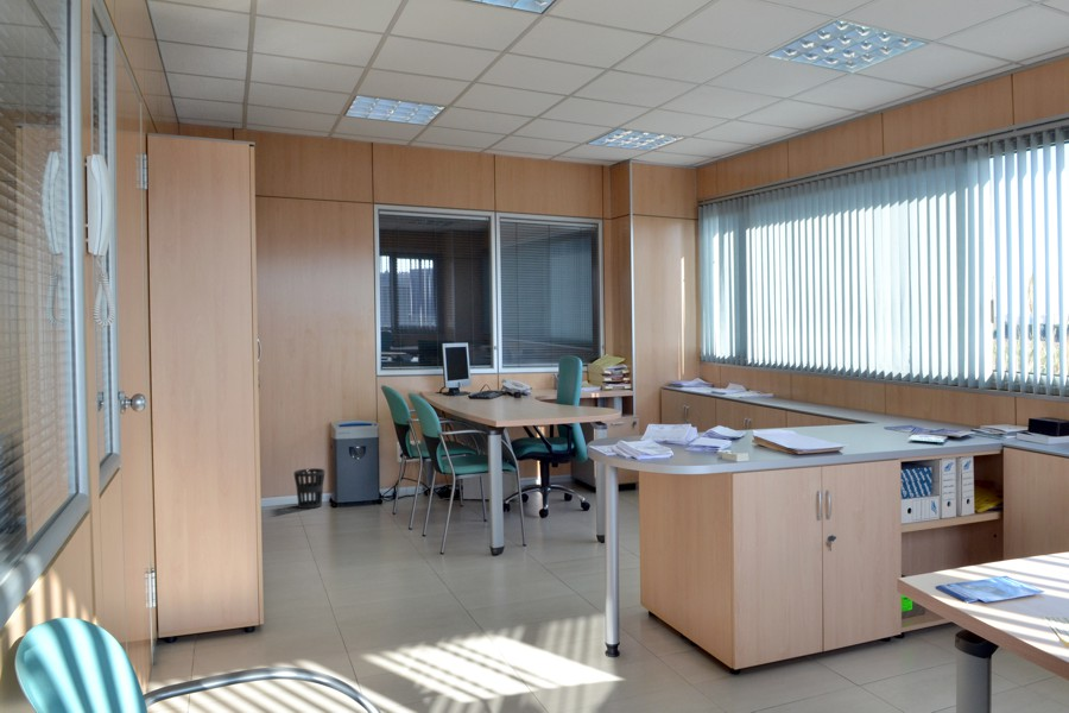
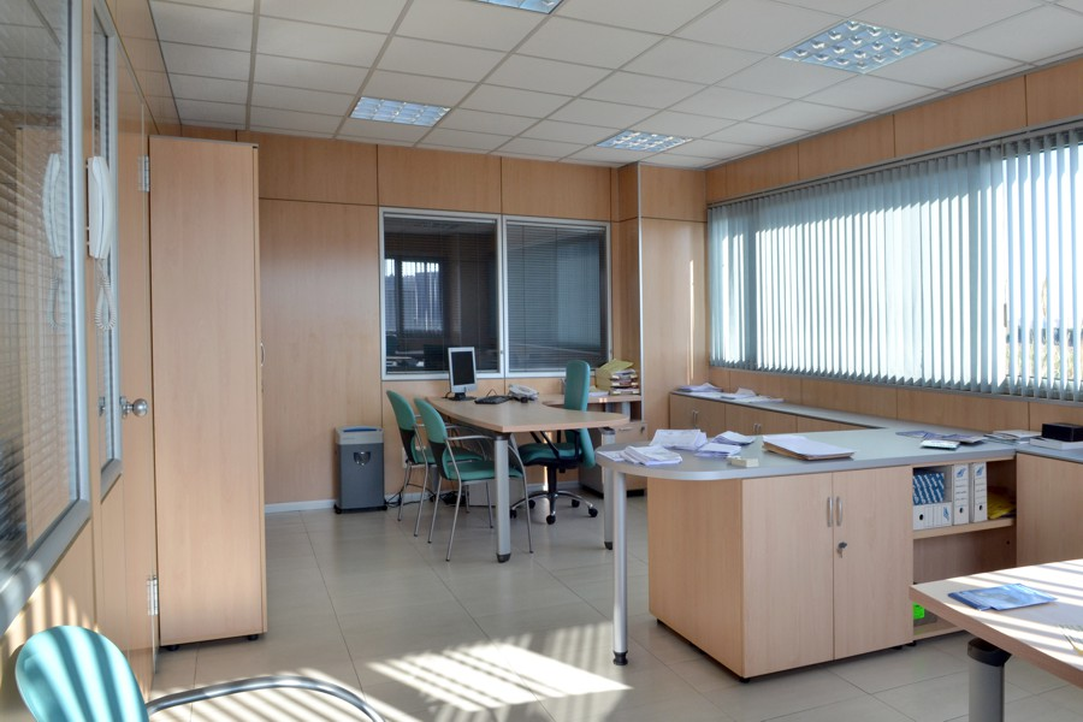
- wastebasket (309, 488)
